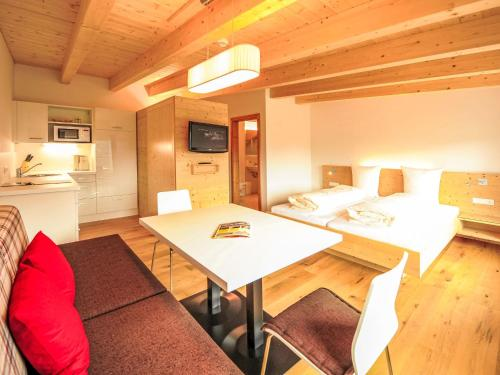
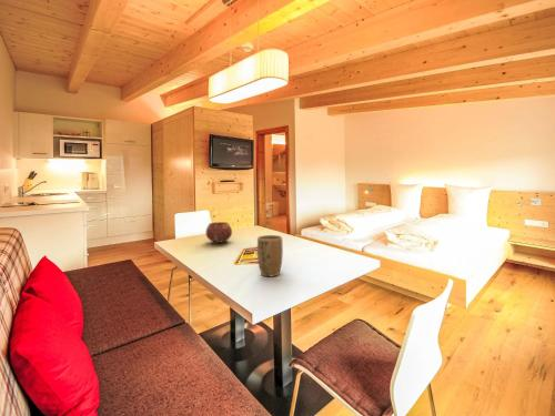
+ plant pot (270, 255)
+ bowl (219, 233)
